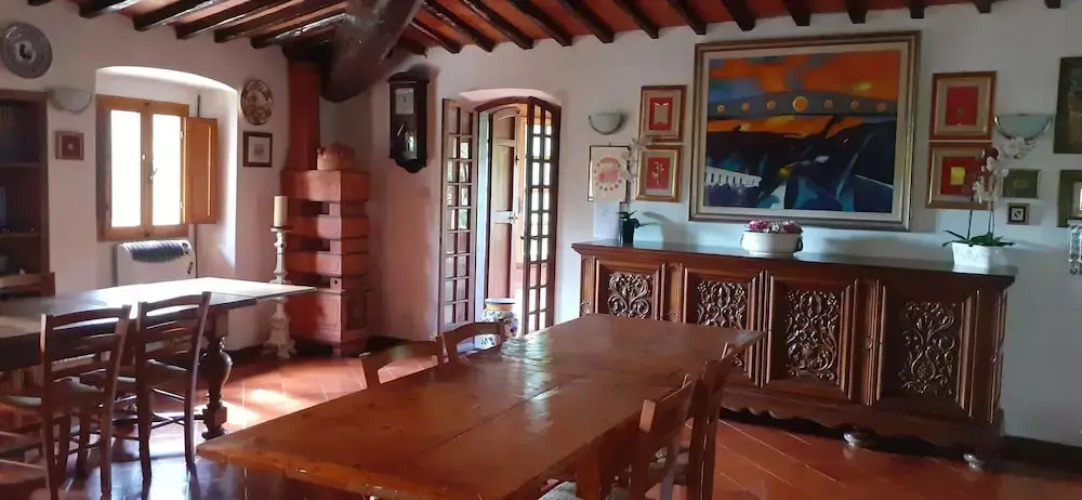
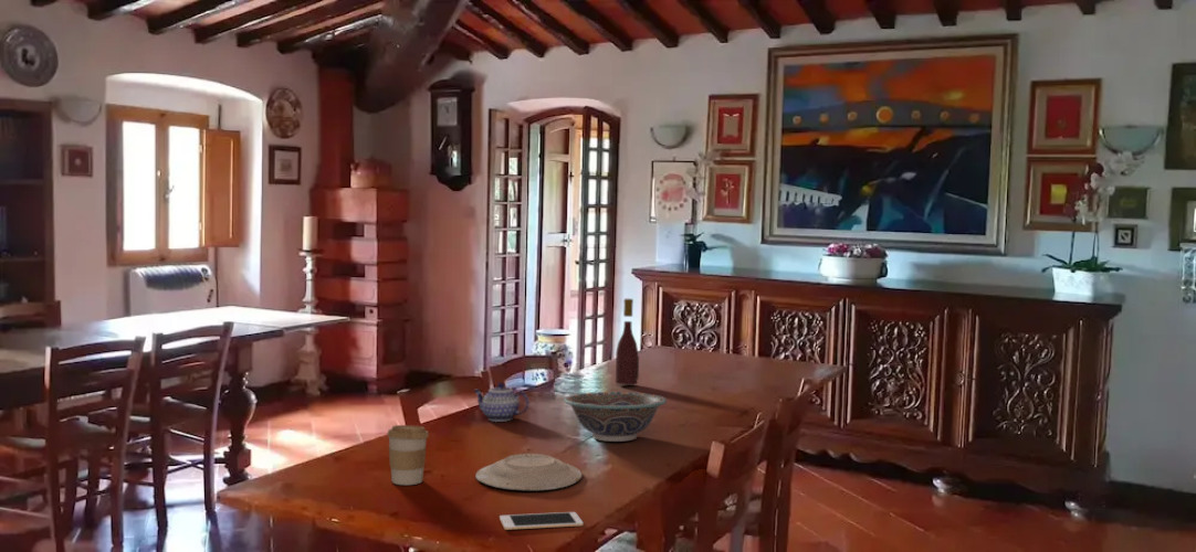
+ wine bottle (627, 342)
+ decorative bowl (615, 416)
+ plate (528, 467)
+ coffee cup (407, 453)
+ cell phone (541, 520)
+ teapot (500, 401)
